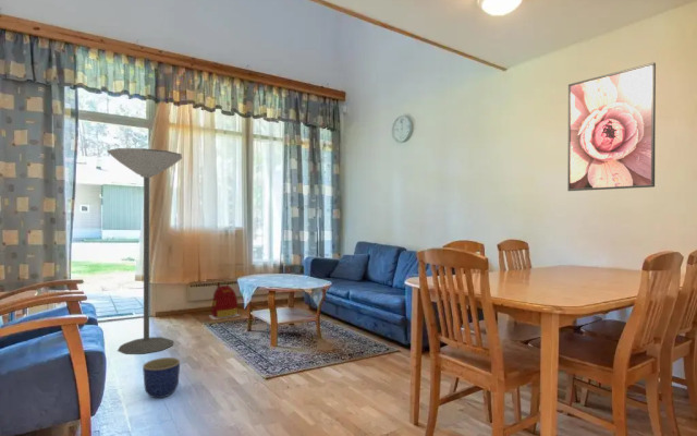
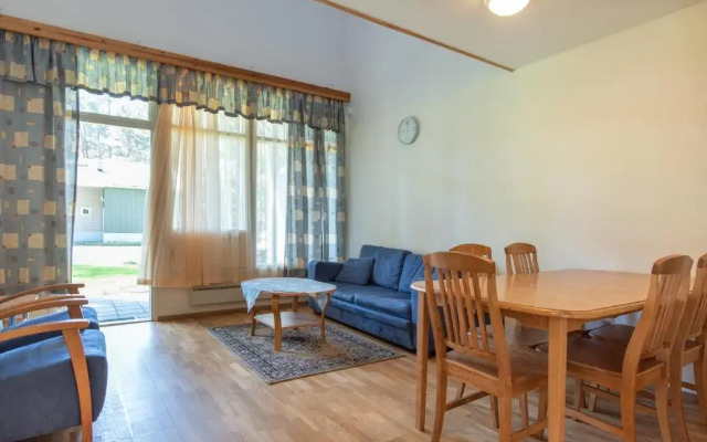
- planter (161, 378)
- floor lamp (146, 250)
- backpack (224, 298)
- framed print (608, 131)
